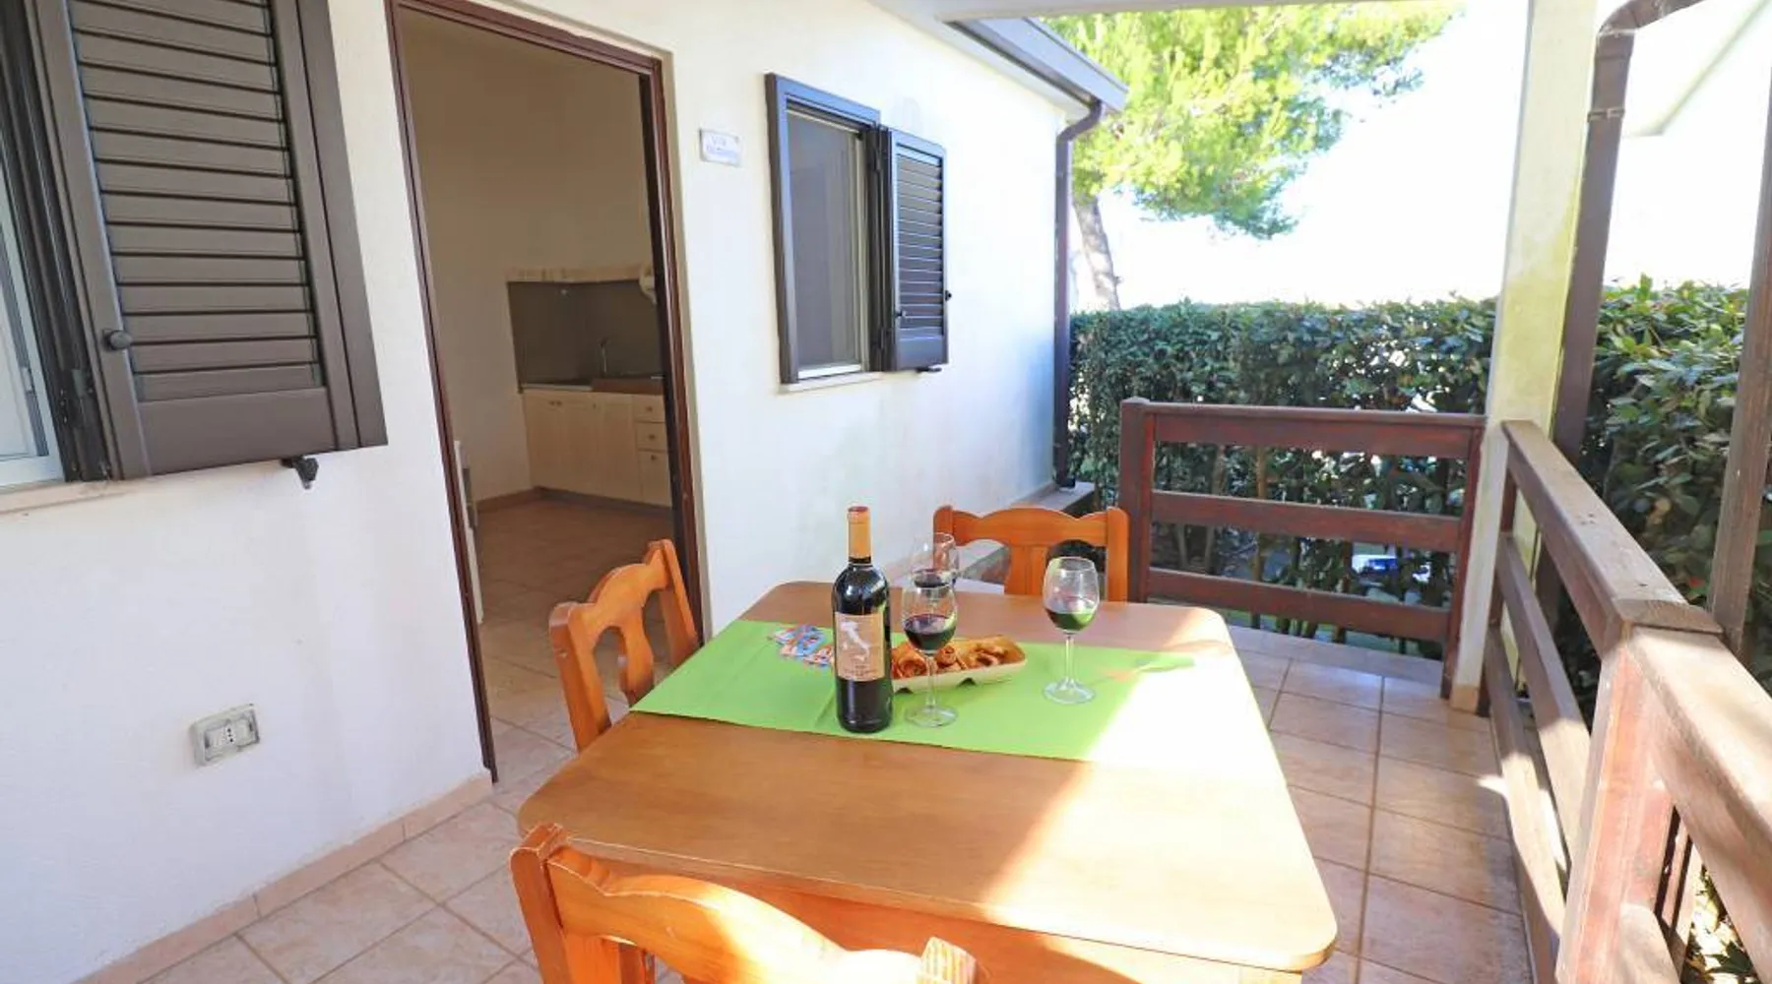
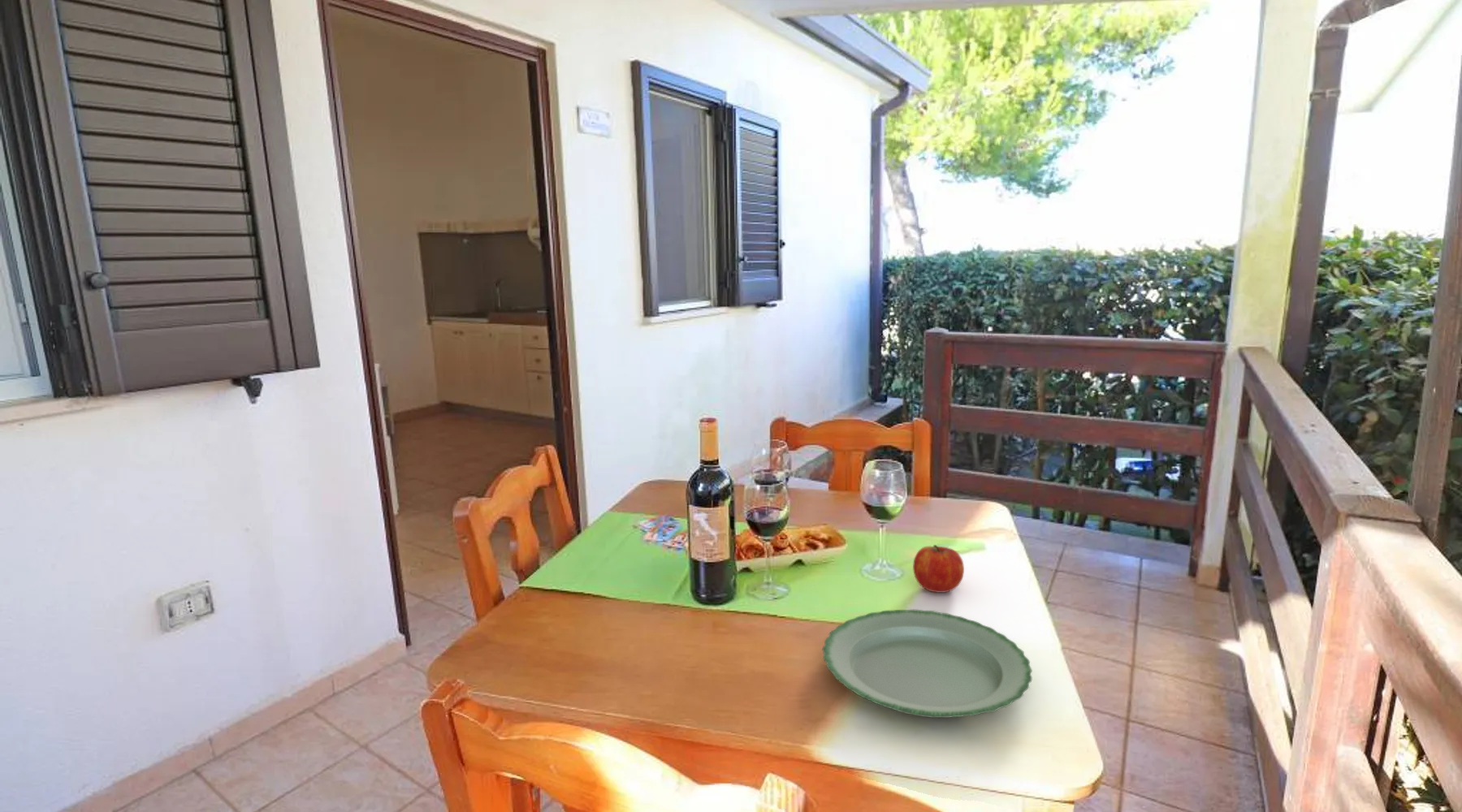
+ fruit (938, 566)
+ plate (923, 665)
